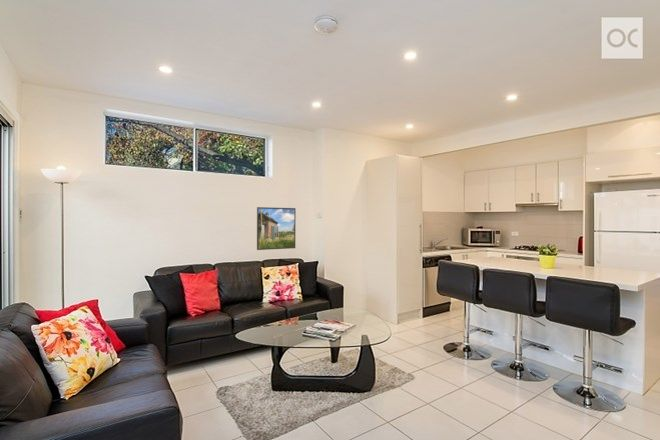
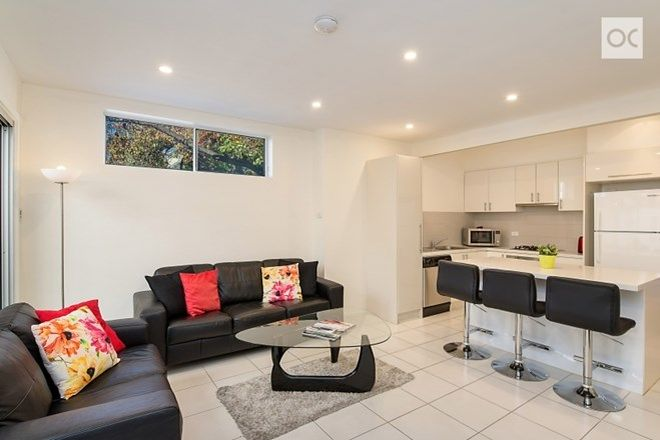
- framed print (276, 228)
